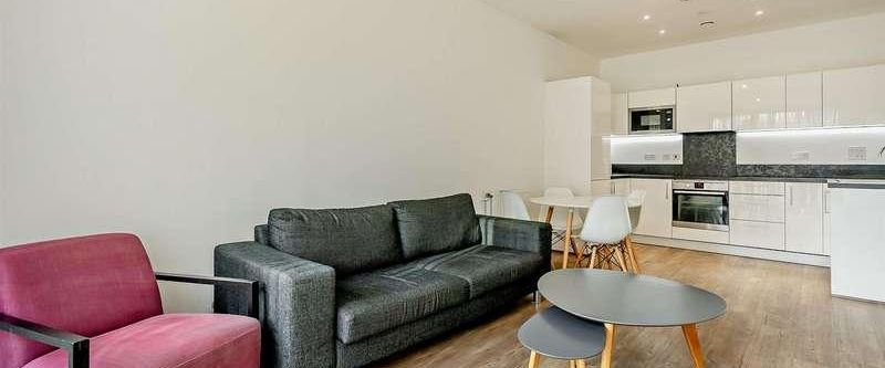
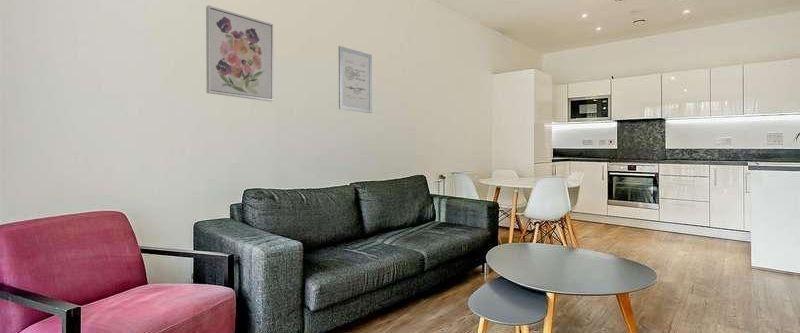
+ wall art (355, 80)
+ wall art (241, 56)
